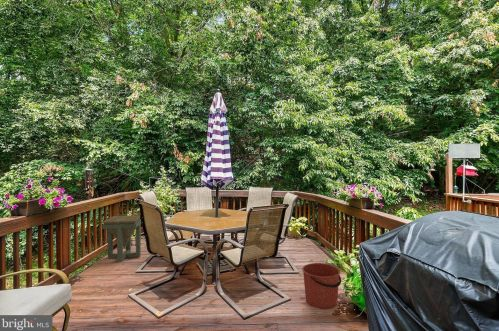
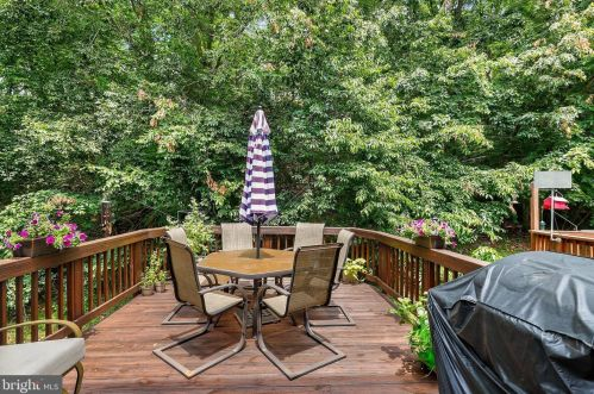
- side table (124, 237)
- bucket (321, 285)
